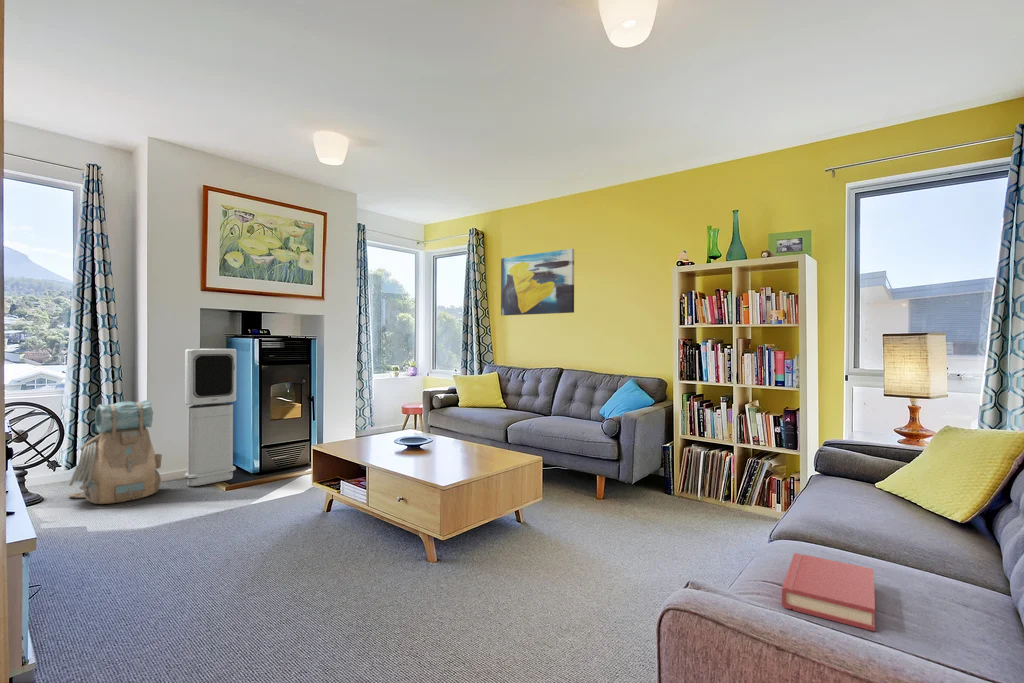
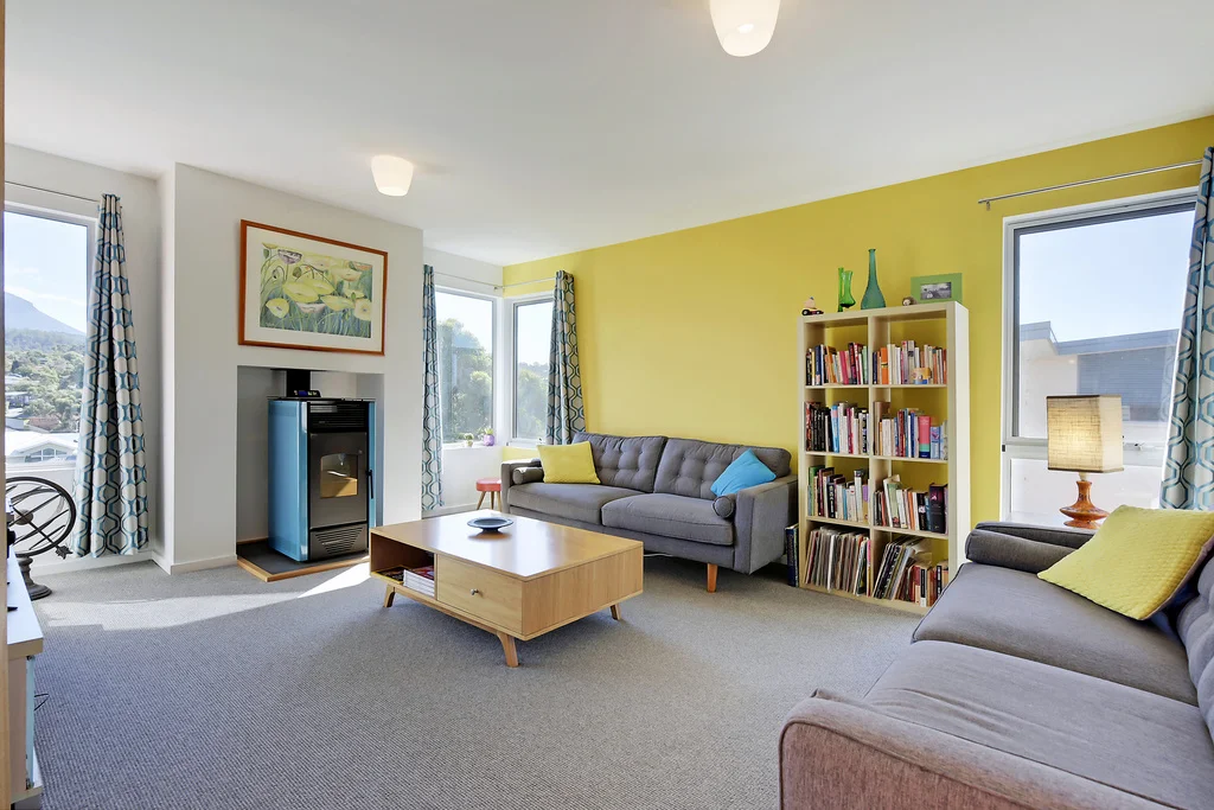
- hardback book (829, 587)
- wall art (535, 284)
- air purifier (205, 413)
- backpack (120, 448)
